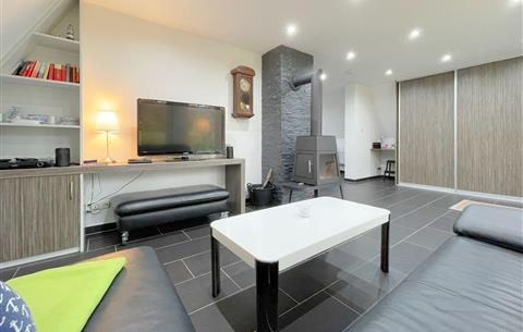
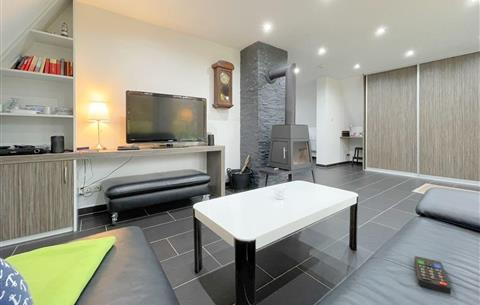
+ remote control (430, 272)
